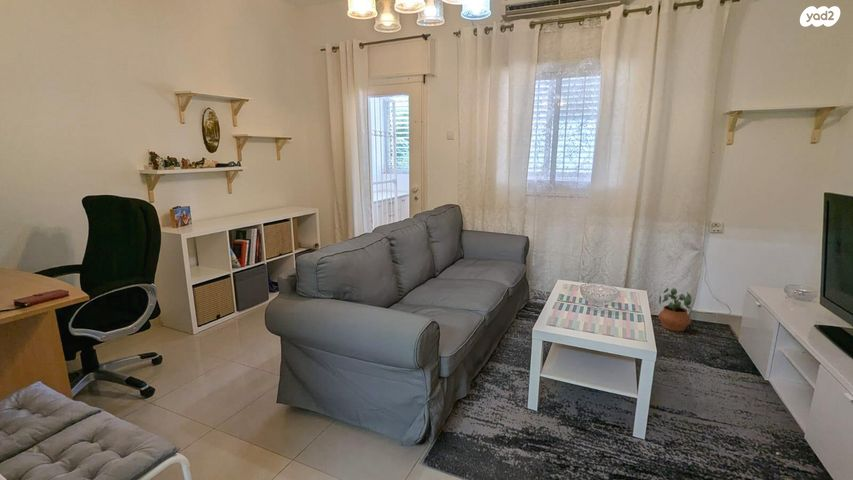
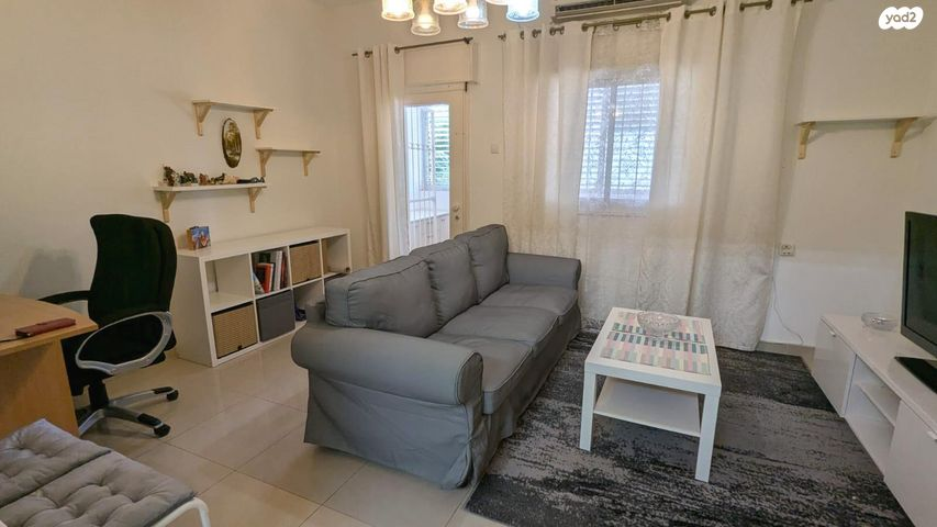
- potted plant (674, 307)
